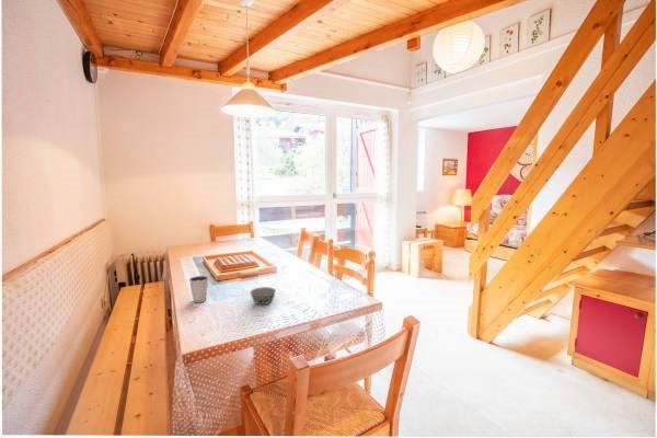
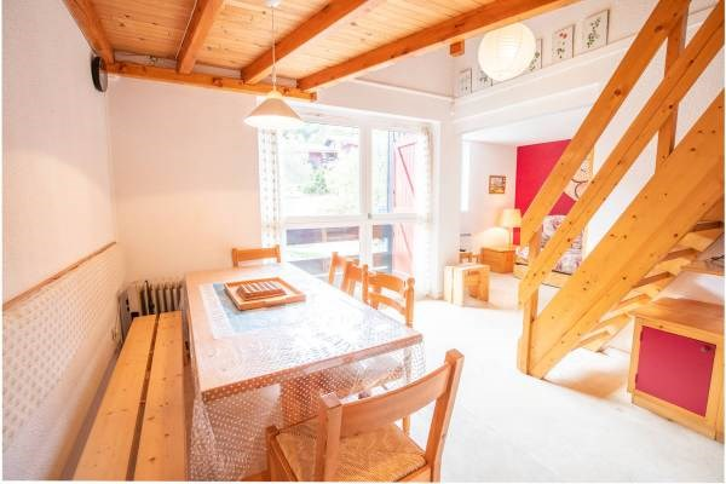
- dixie cup (199, 289)
- bowl (263, 297)
